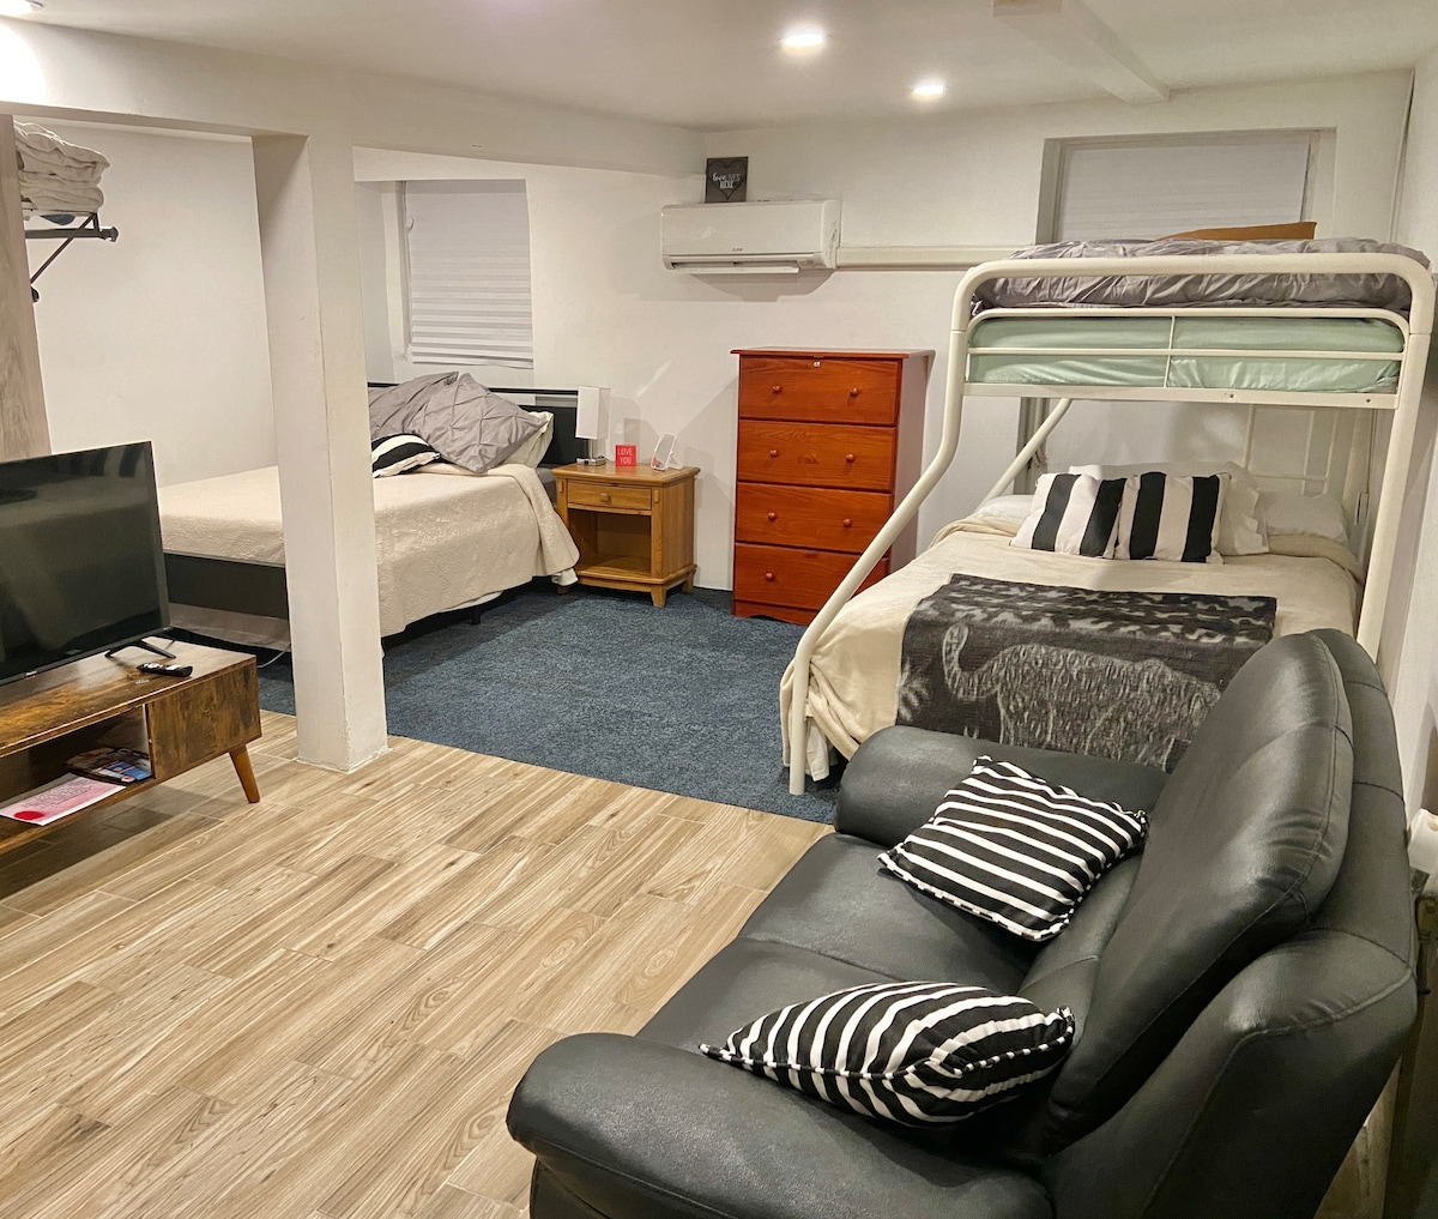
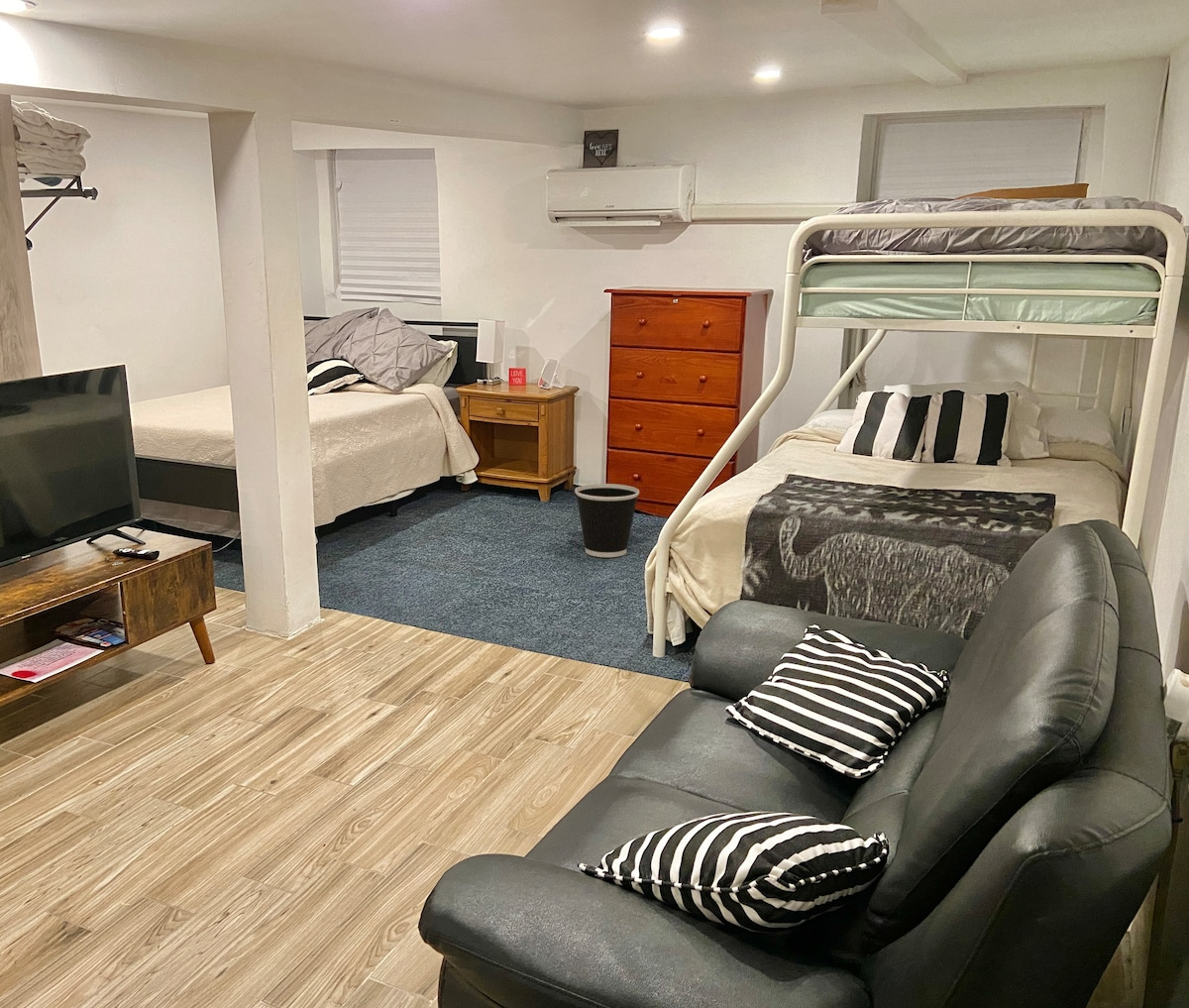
+ wastebasket (606, 520)
